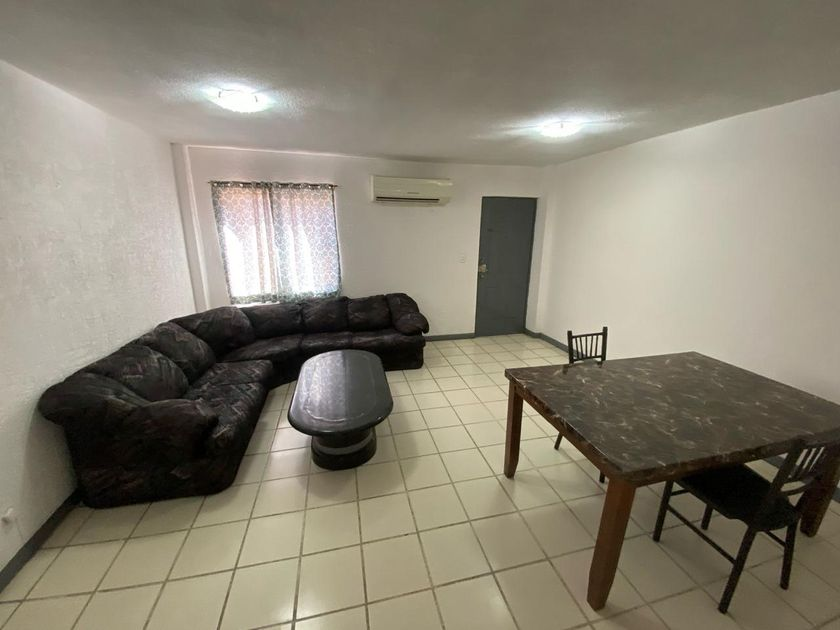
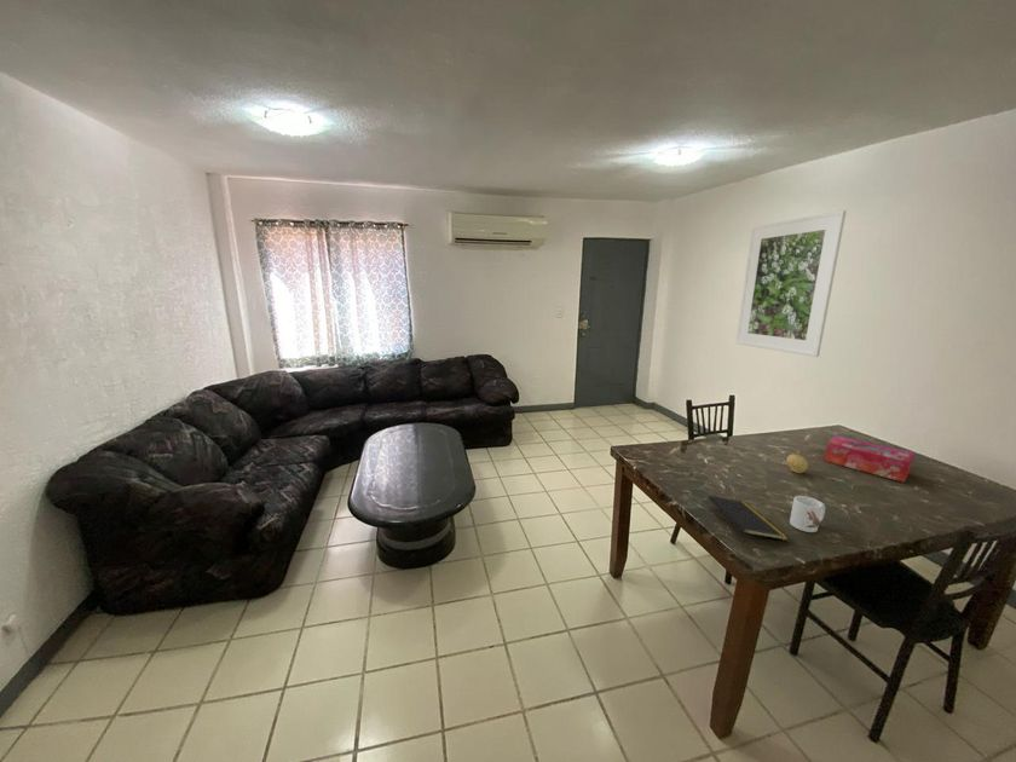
+ notepad (745, 516)
+ mug (809, 513)
+ fruit (797, 461)
+ tissue box (867, 456)
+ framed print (783, 287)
